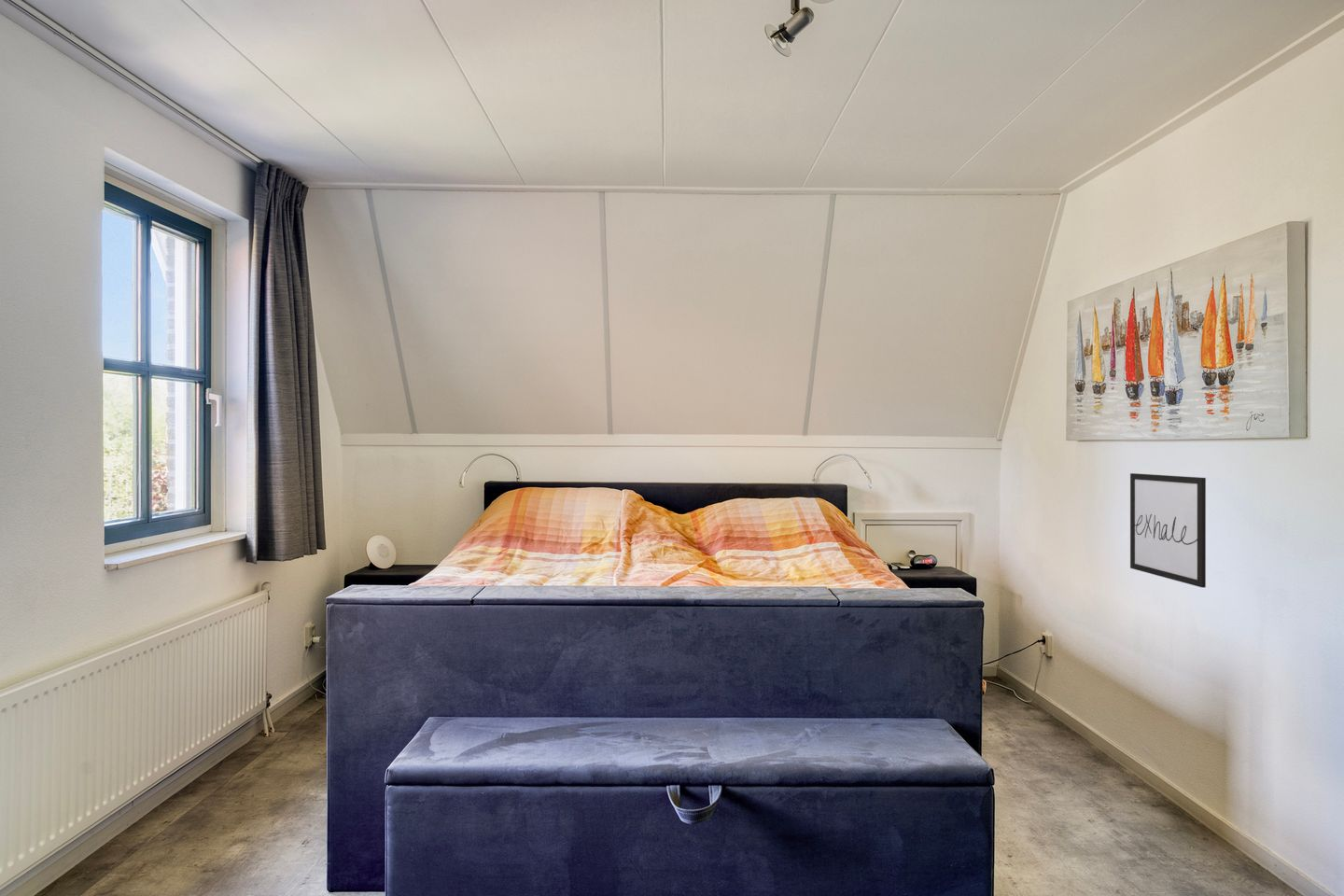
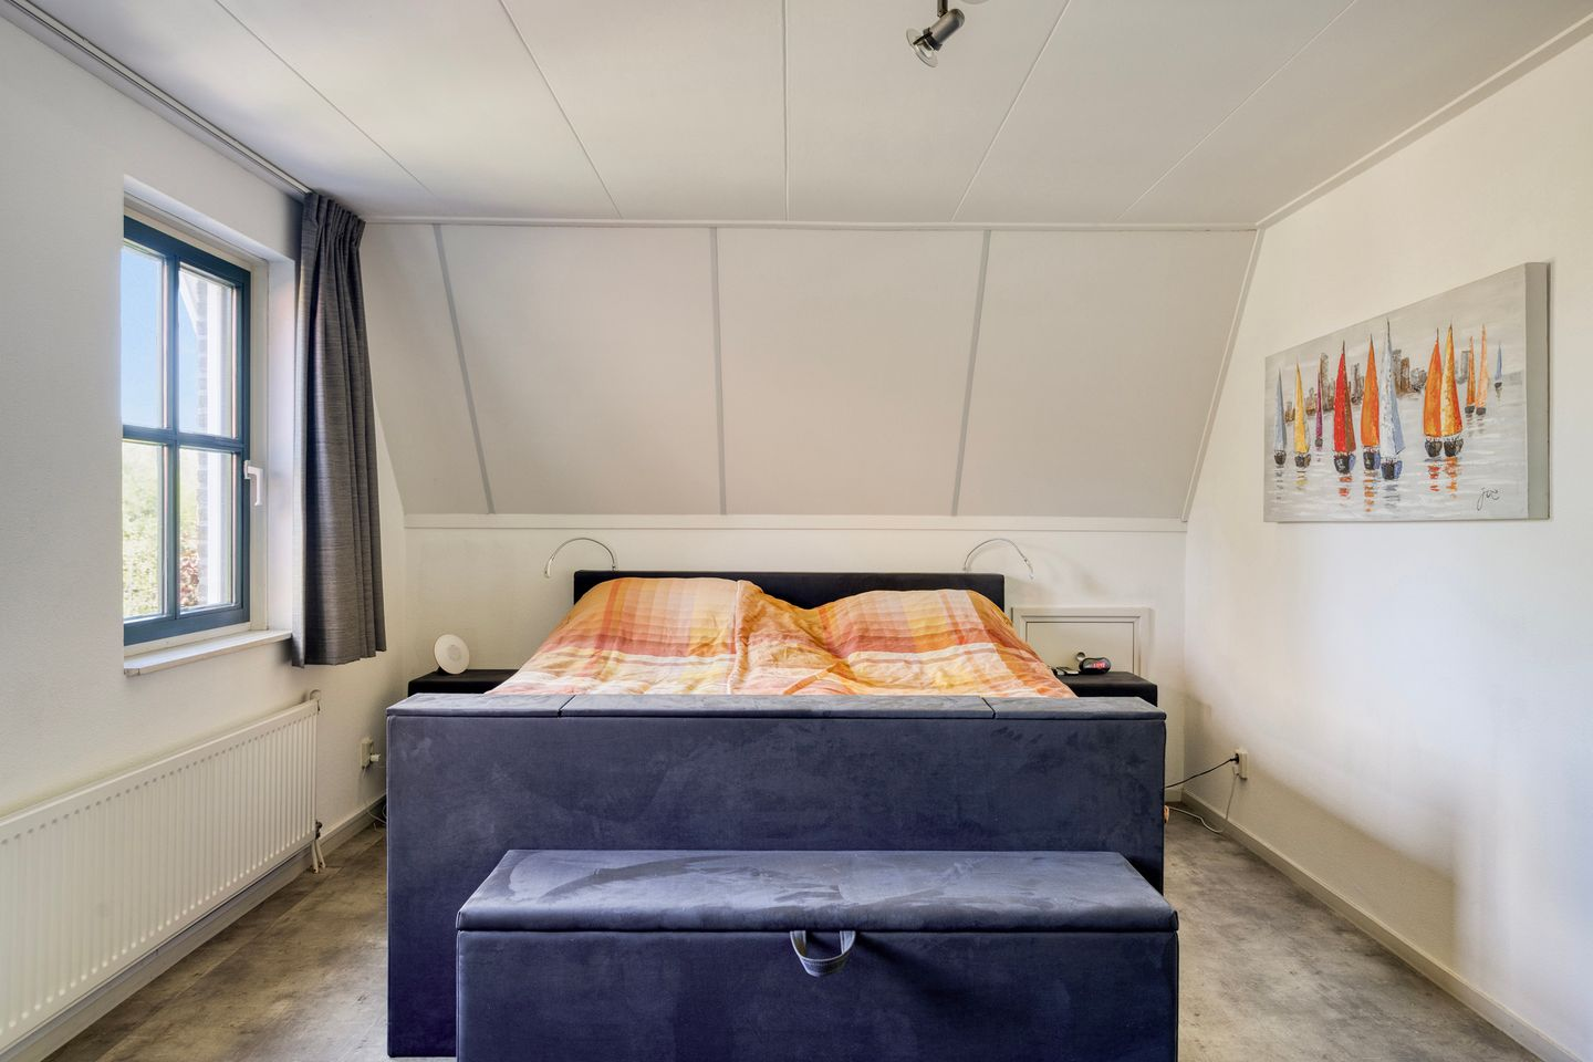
- wall art (1165, 525)
